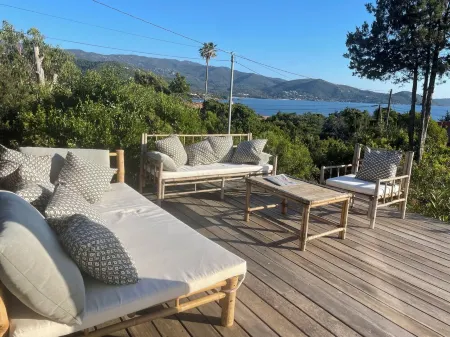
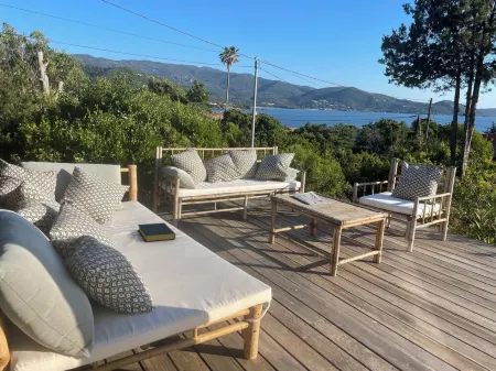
+ hardback book (155, 231)
